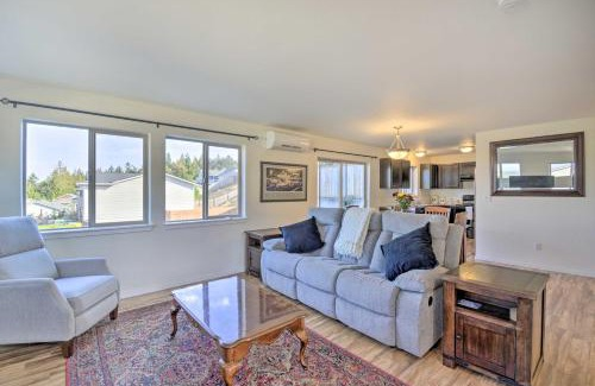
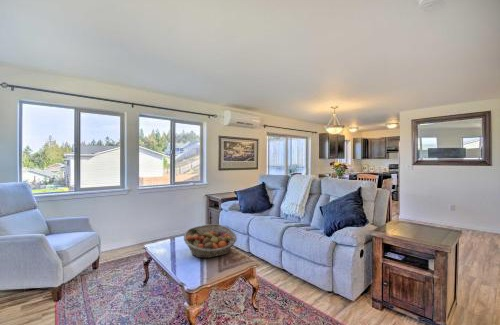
+ fruit basket (210, 240)
